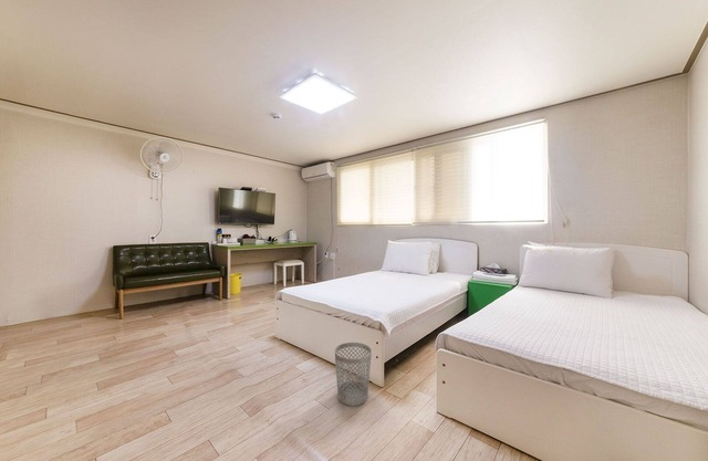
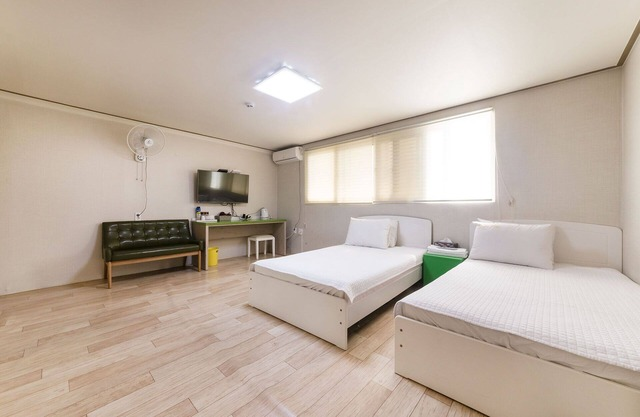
- wastebasket (352, 371)
